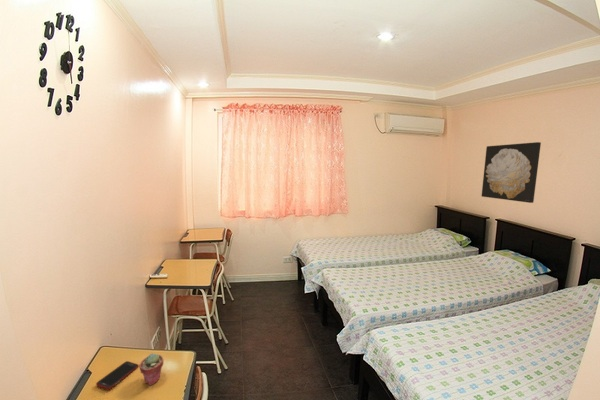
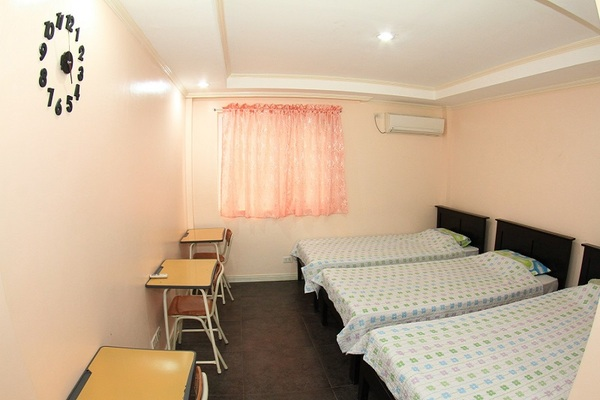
- cell phone (118, 374)
- potted succulent (151, 366)
- wall art (508, 172)
